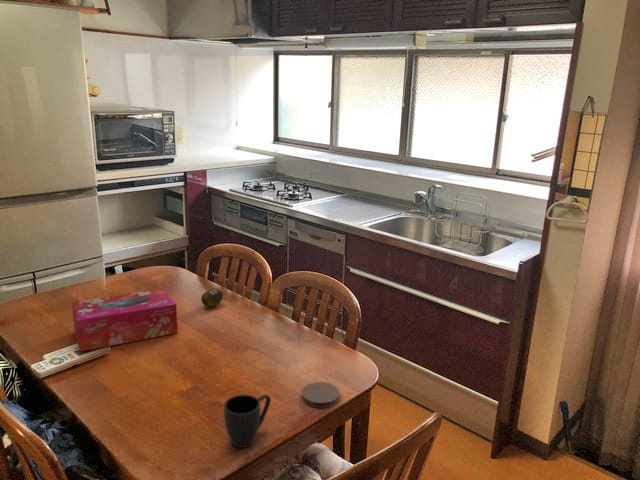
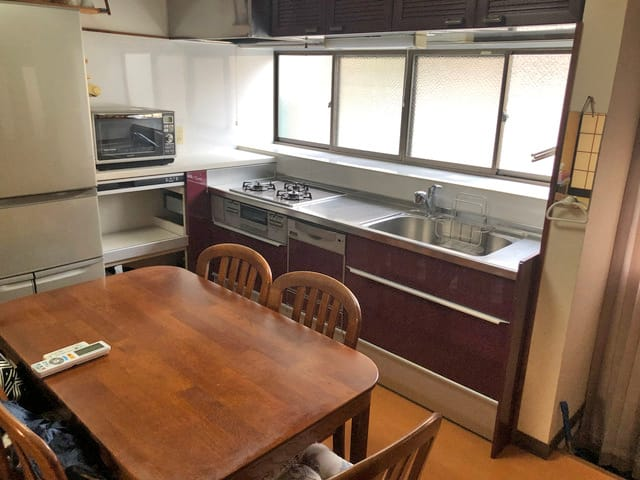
- fruit (212, 297)
- tissue box (125, 317)
- mug (249, 419)
- coaster (320, 394)
